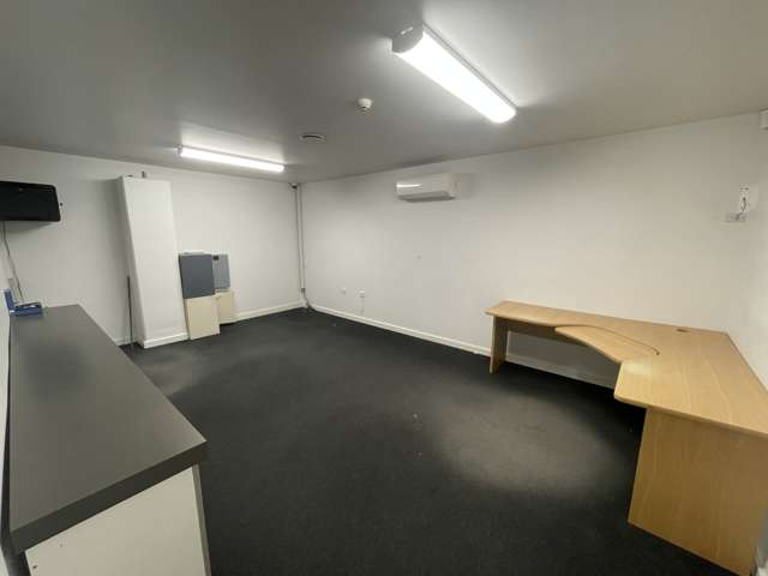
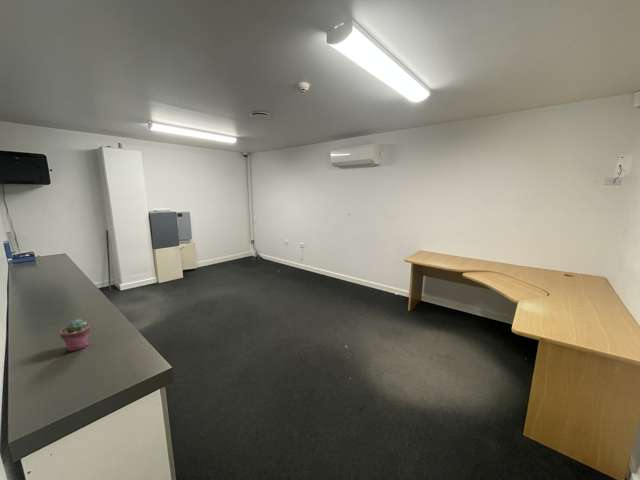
+ potted succulent (76, 334)
